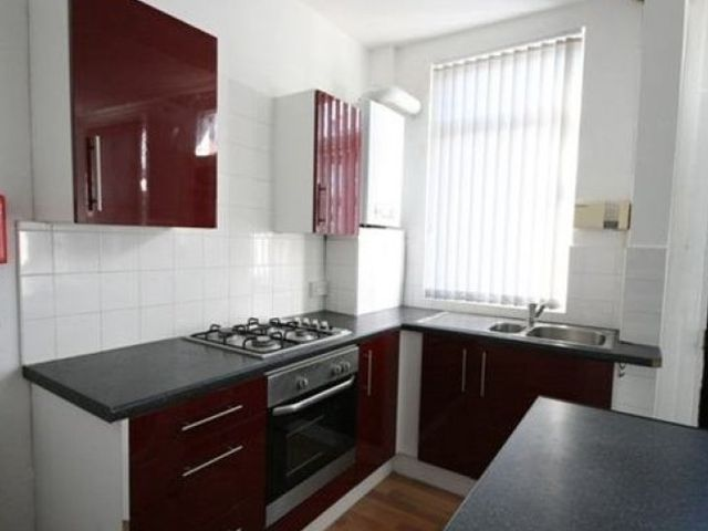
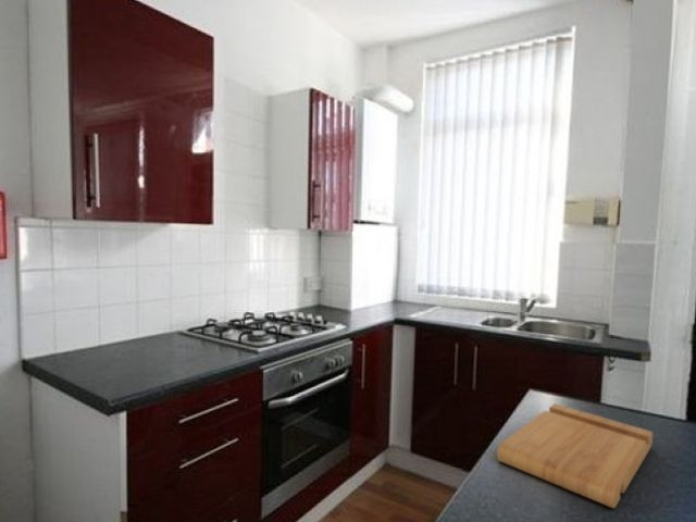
+ cutting board (579, 445)
